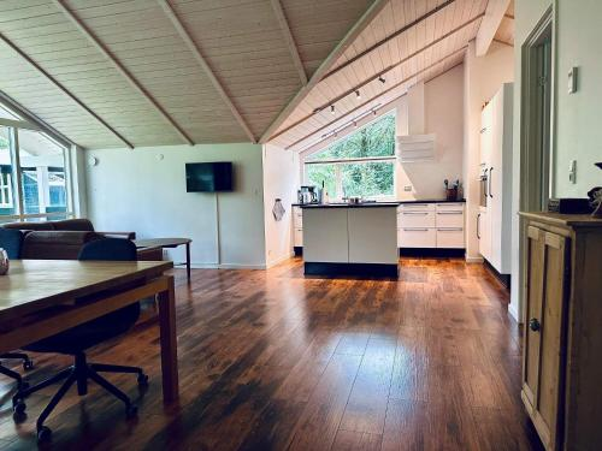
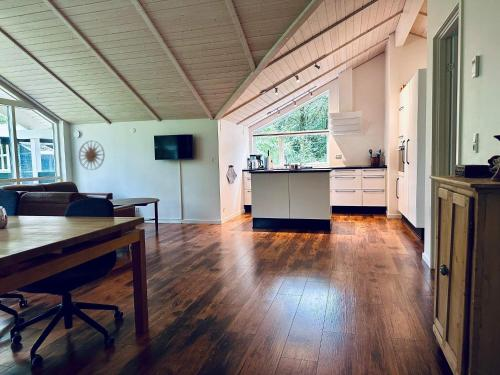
+ wall art (91, 155)
